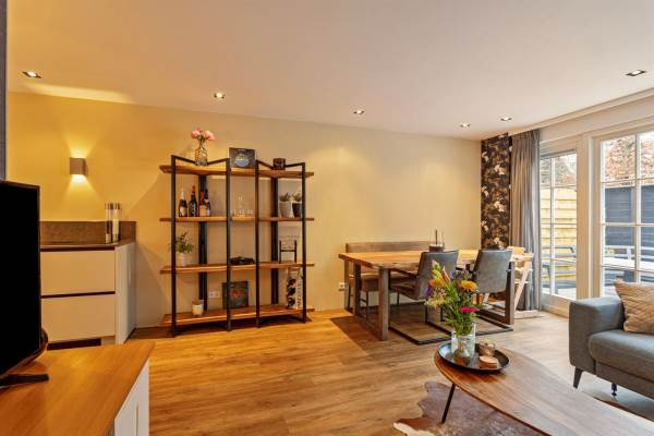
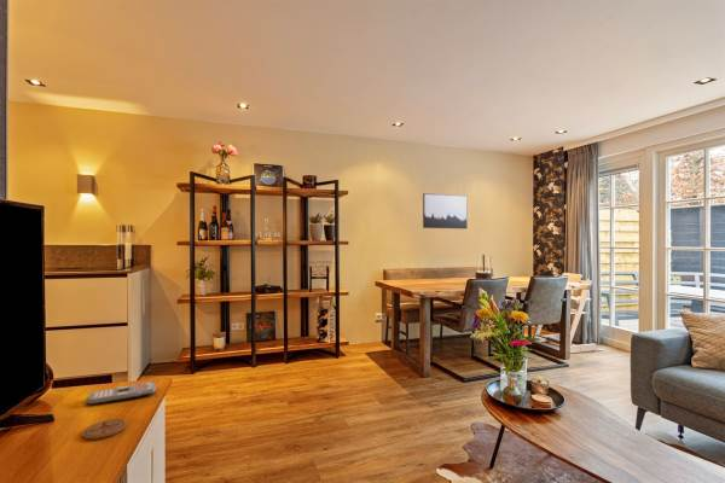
+ coaster (104, 429)
+ remote control (122, 392)
+ wall art (445, 211)
